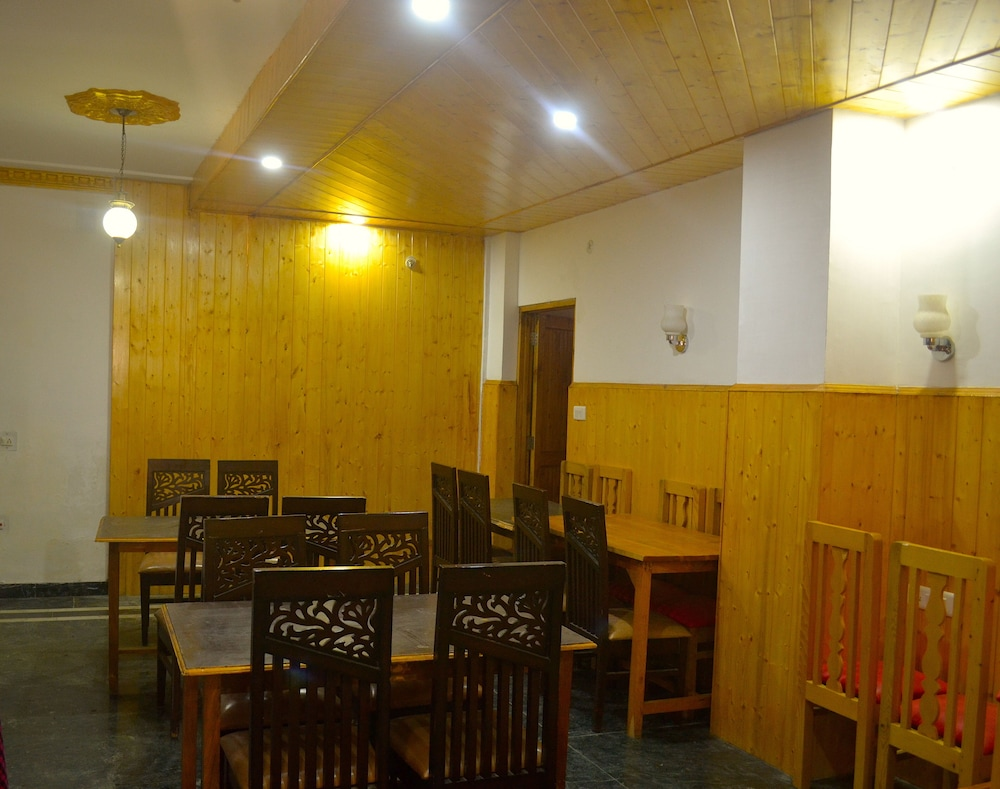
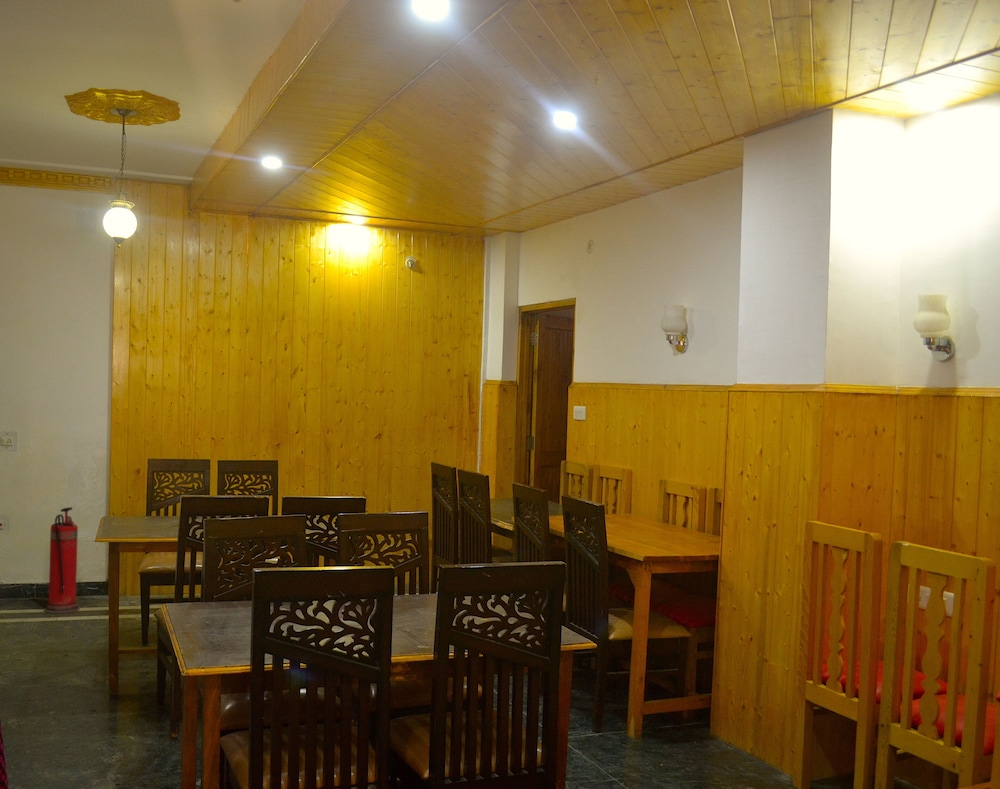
+ fire extinguisher (63, 558)
